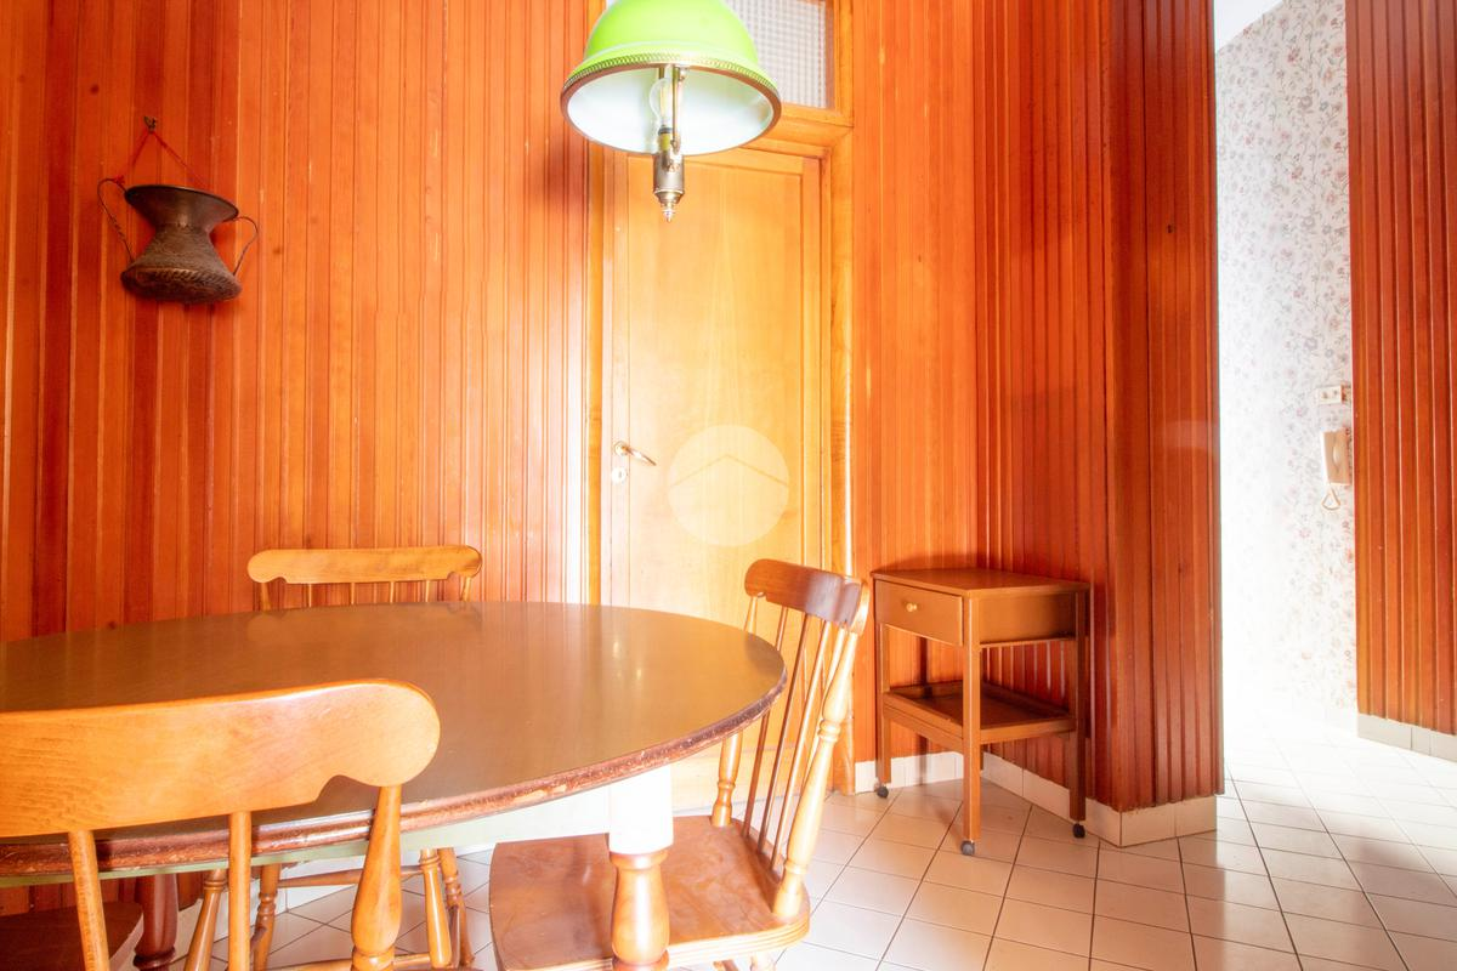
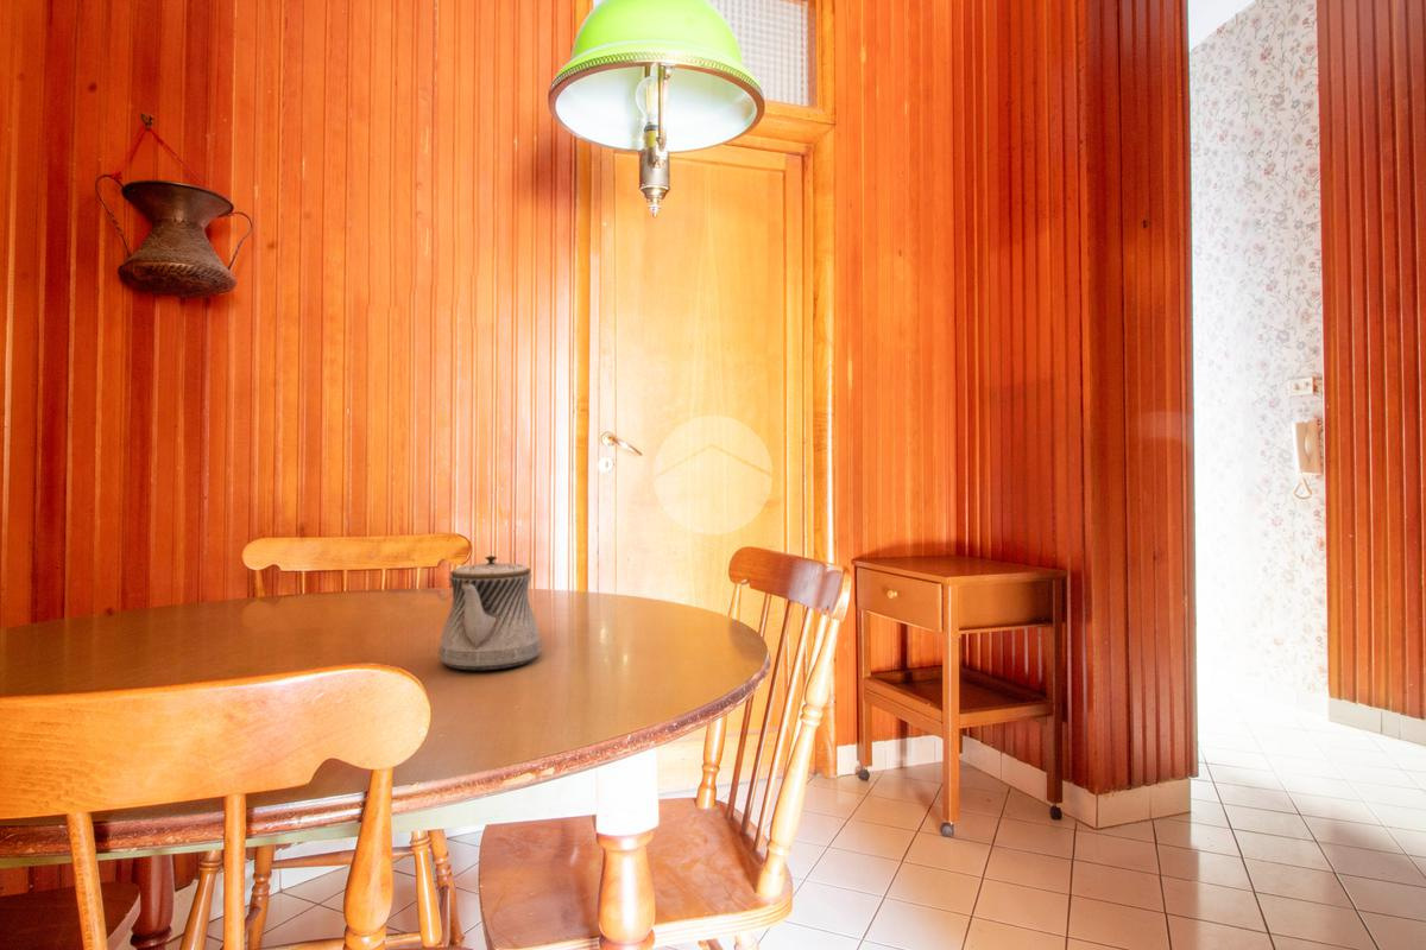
+ teapot (490, 608)
